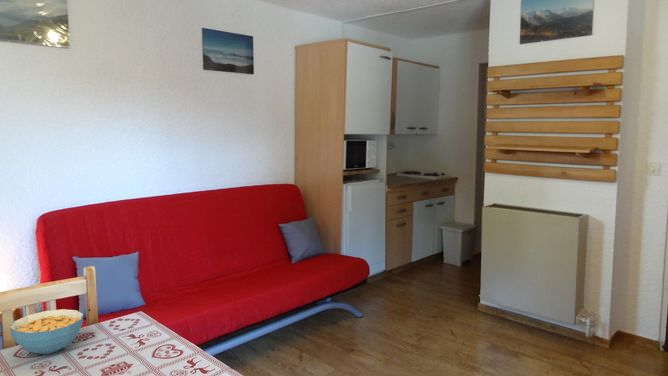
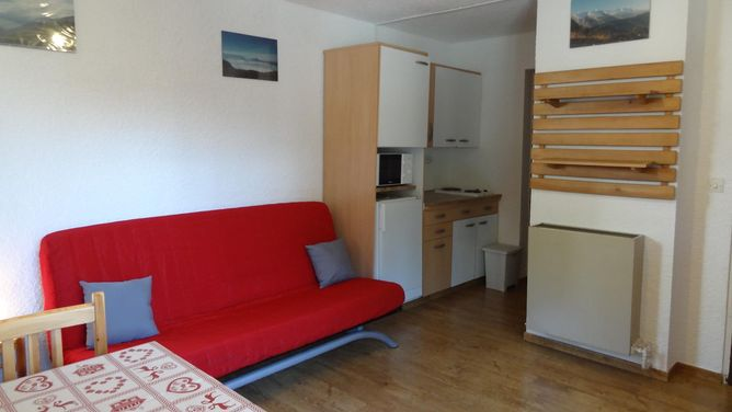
- cereal bowl (48, 335)
